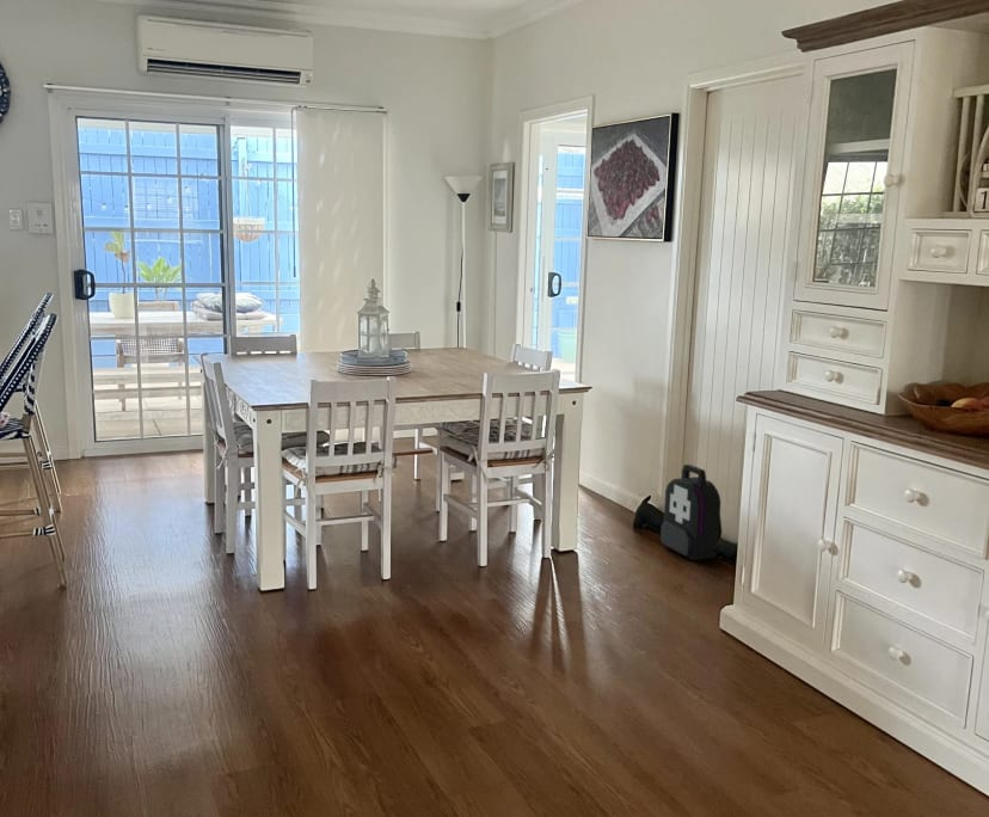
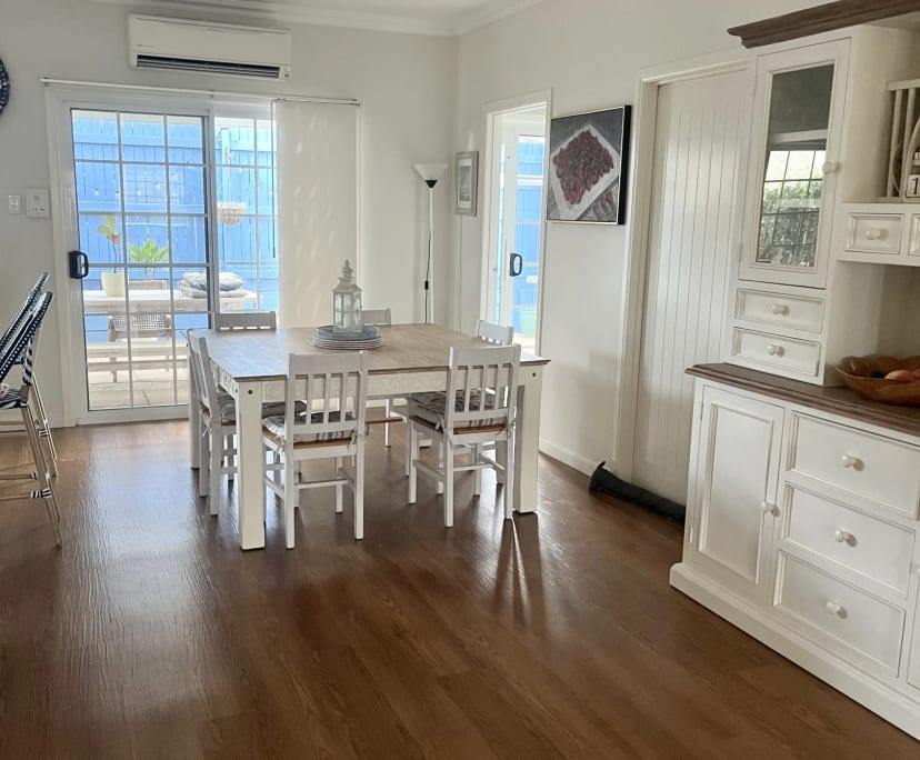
- backpack (693, 509)
